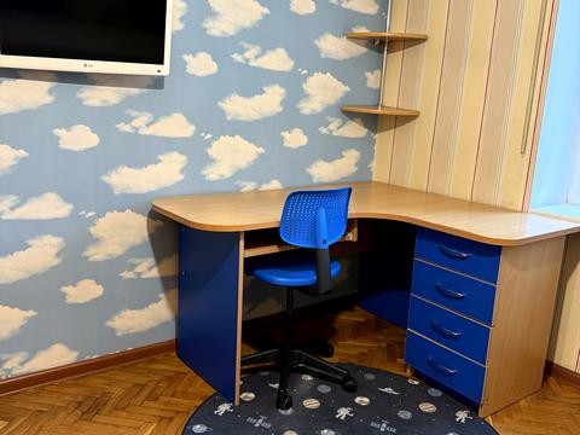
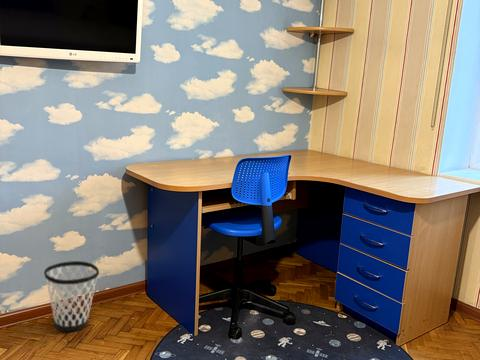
+ wastebasket (72, 297)
